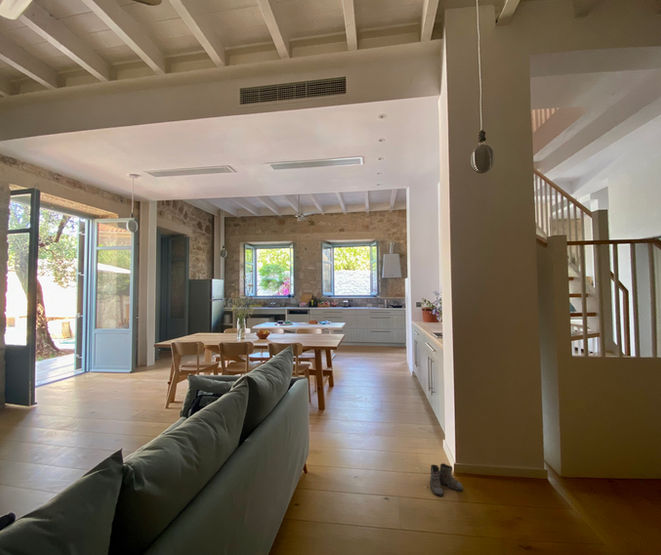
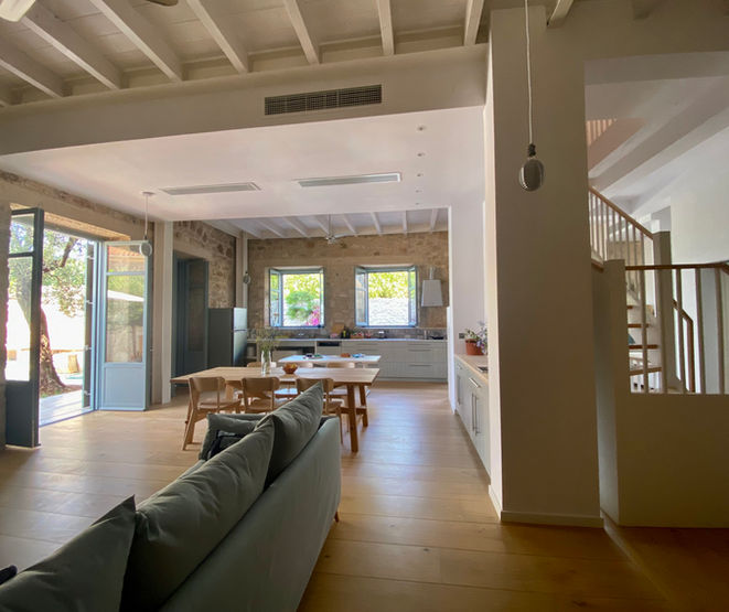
- boots (442, 478)
